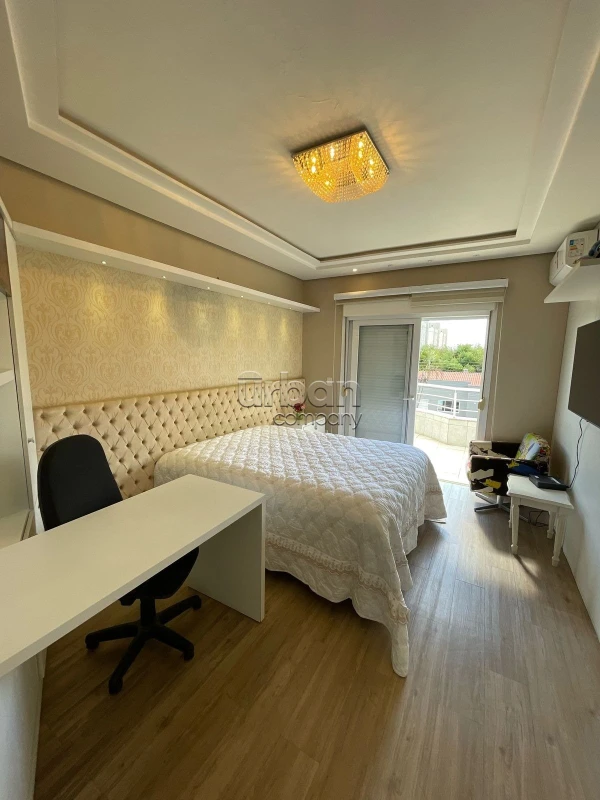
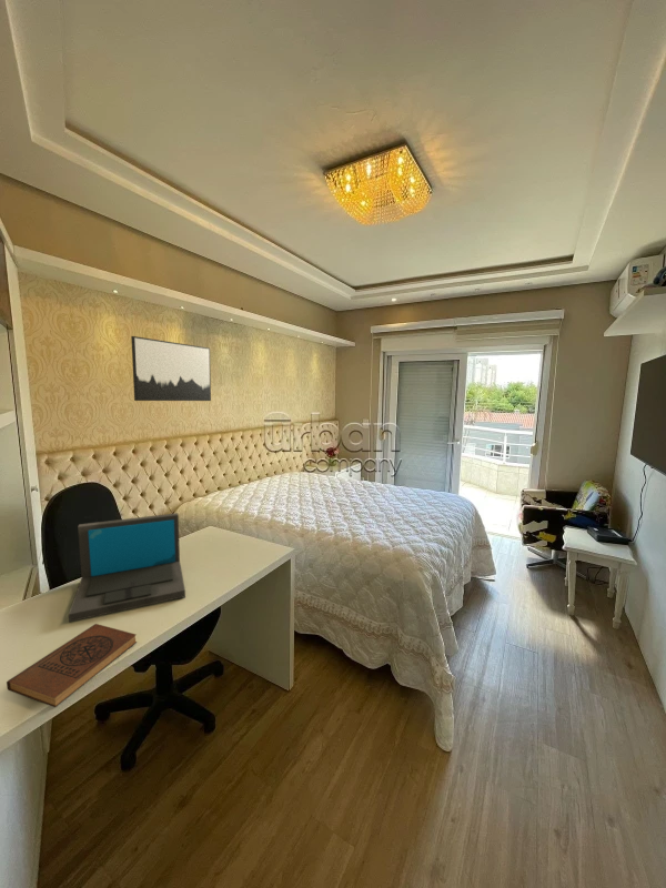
+ book (78, 659)
+ laptop (131, 559)
+ wall art (175, 372)
